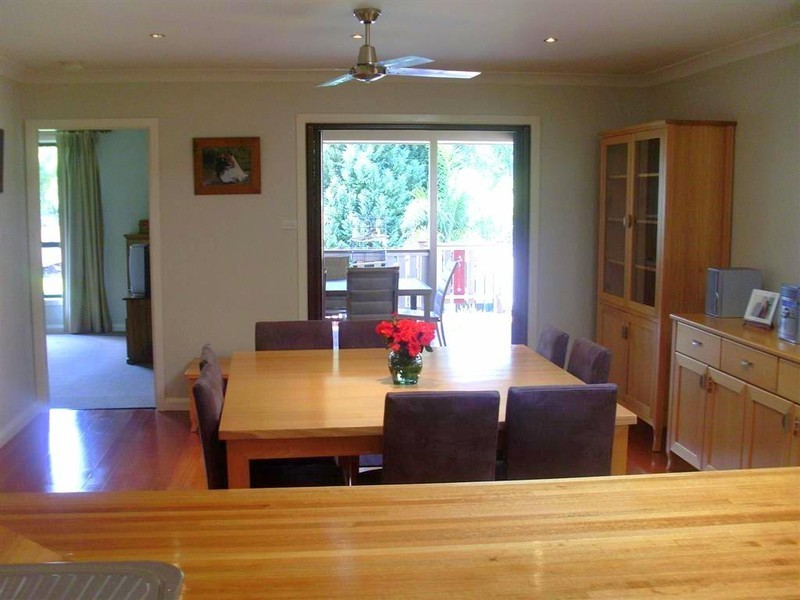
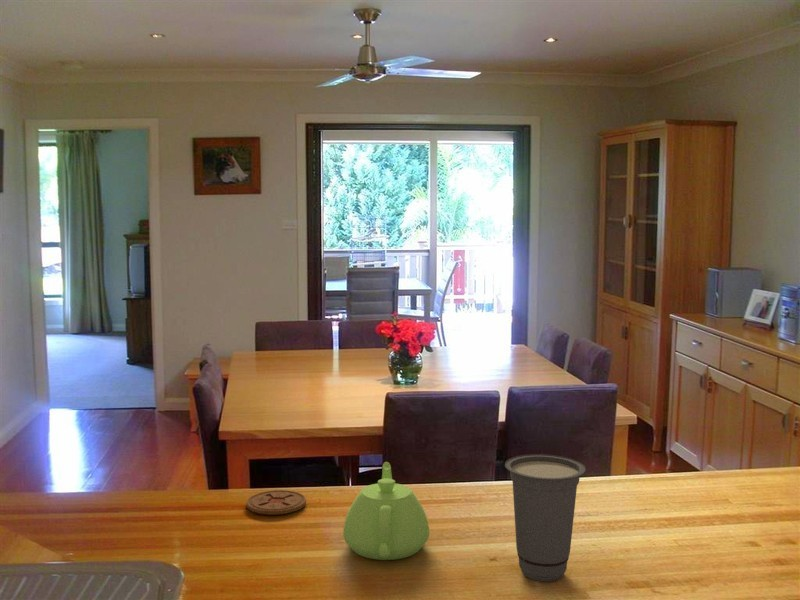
+ cup (543, 519)
+ coaster (276, 502)
+ teapot (386, 510)
